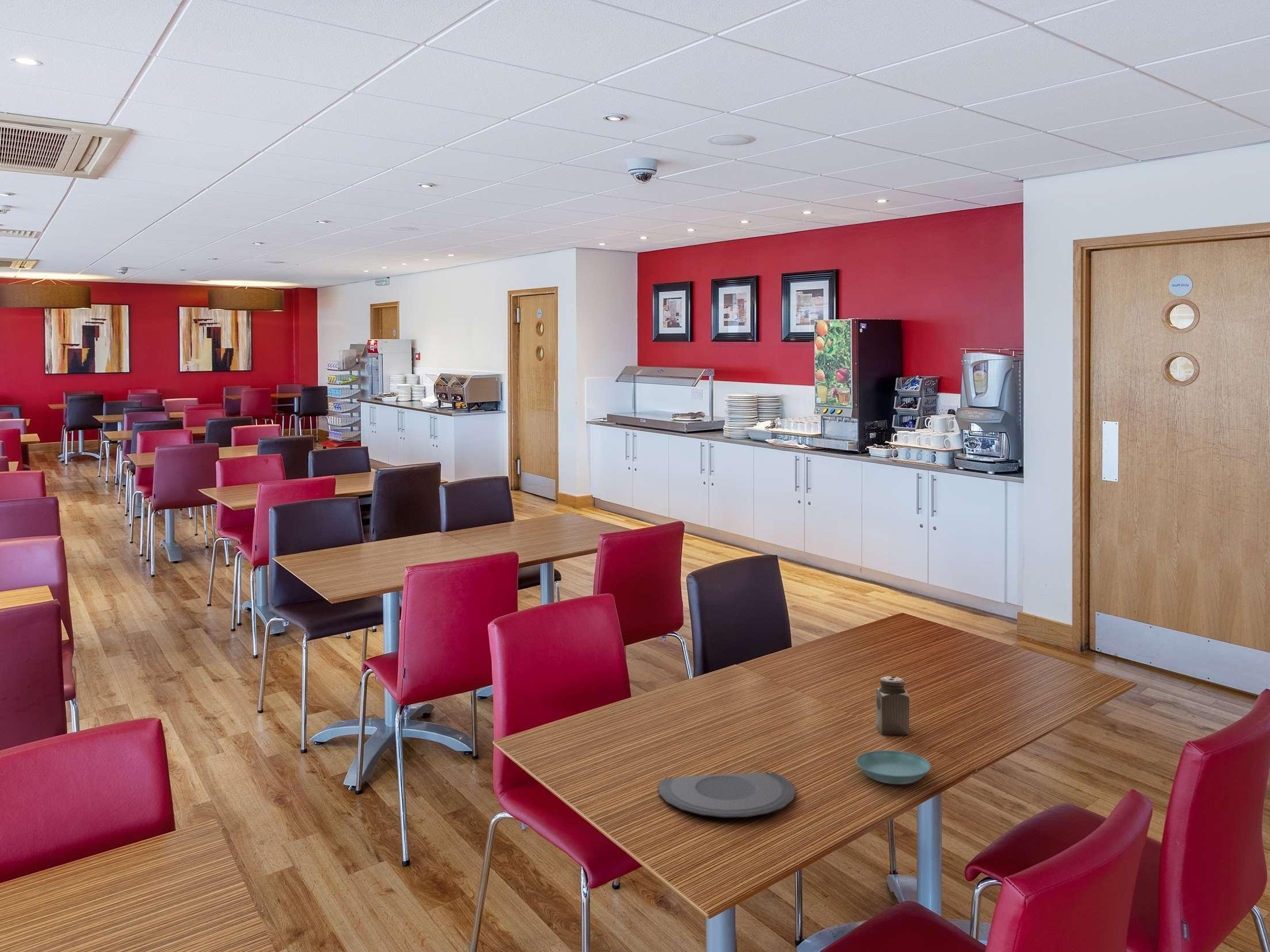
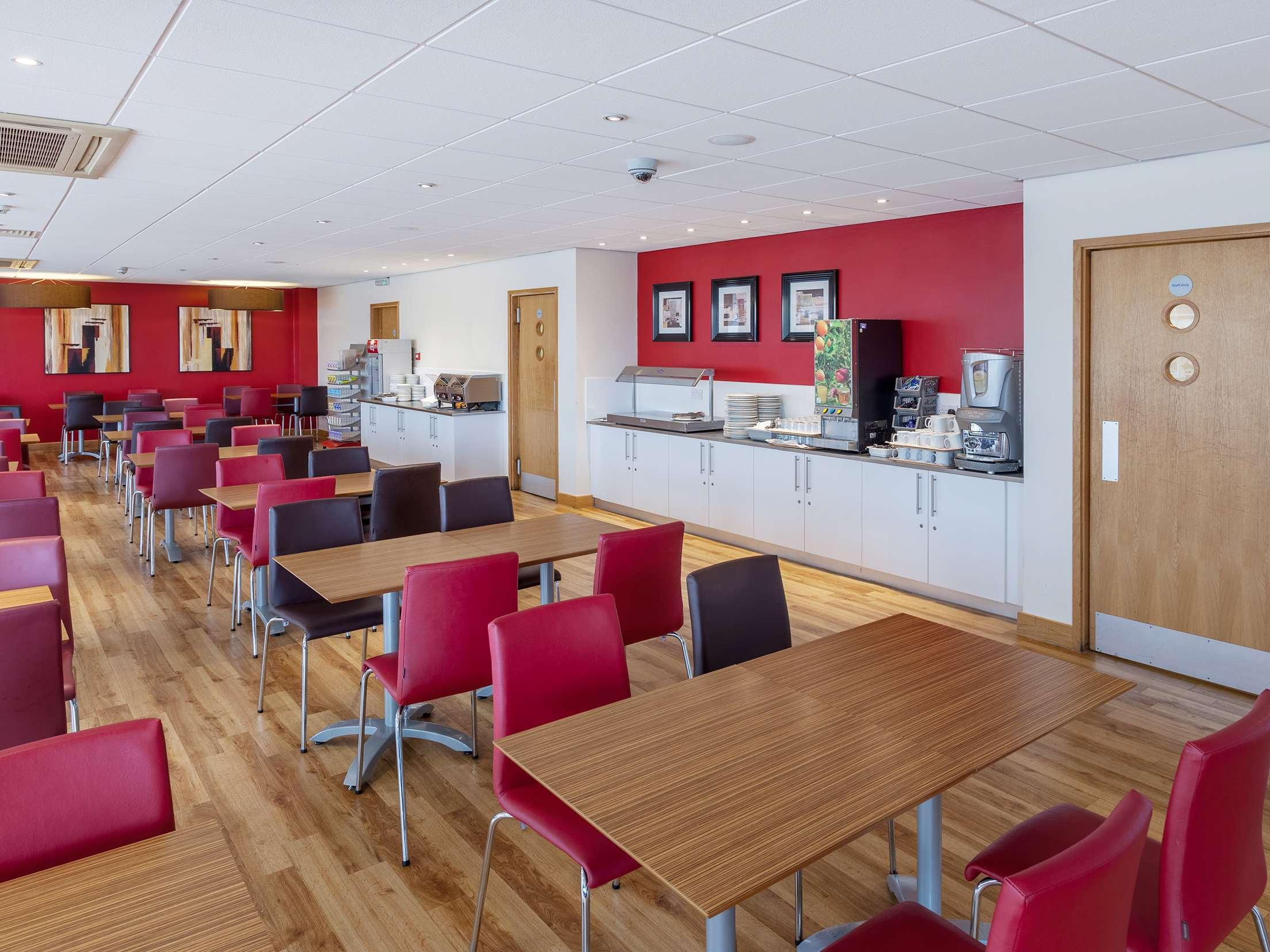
- plate (726, 788)
- salt shaker (892, 704)
- saucer (893, 768)
